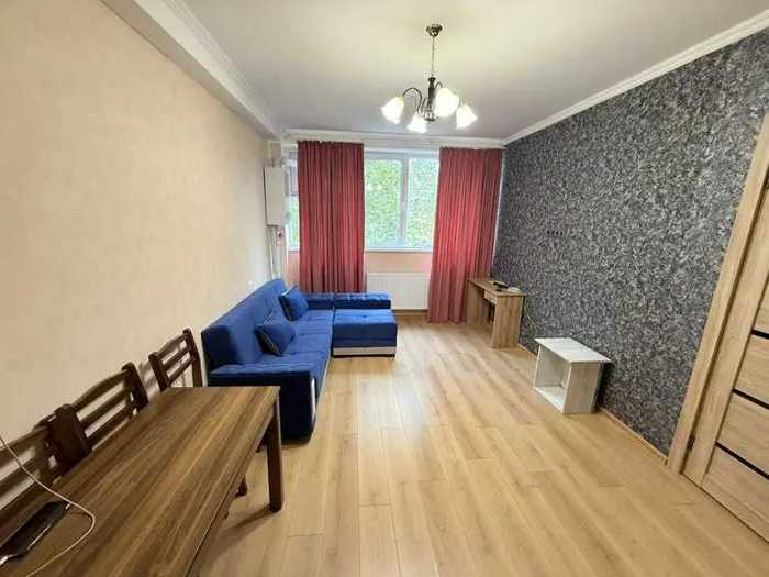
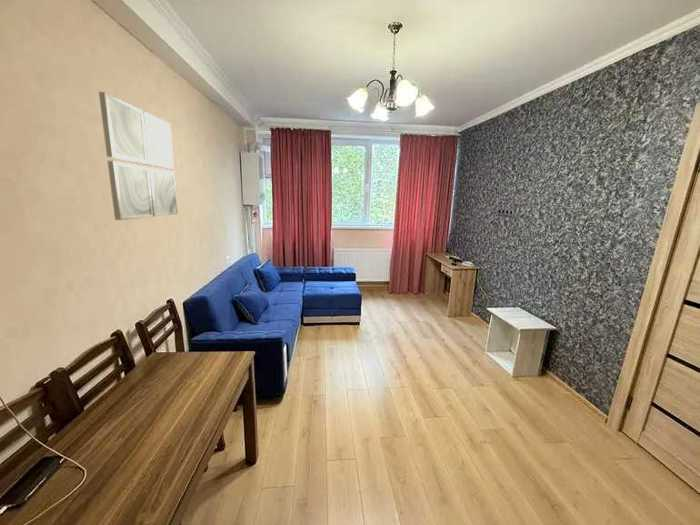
+ wall art (147, 164)
